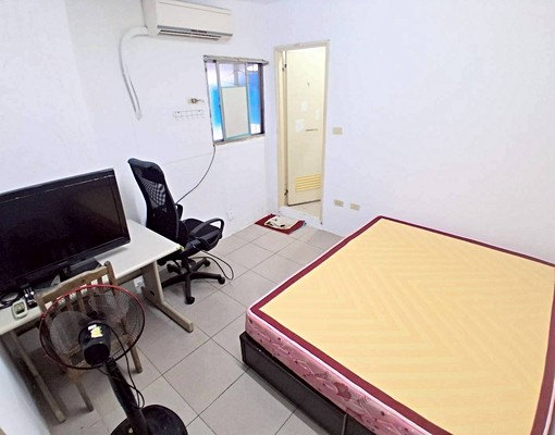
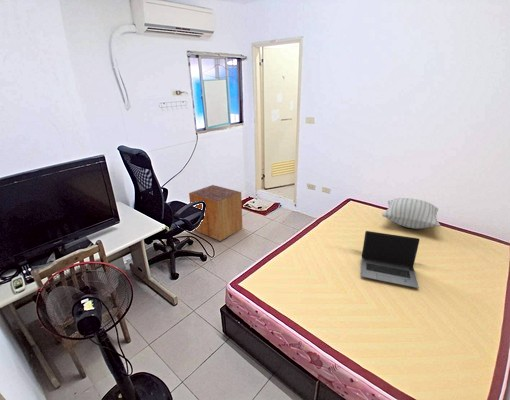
+ laptop computer (390, 258)
+ pillow (410, 212)
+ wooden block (216, 211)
